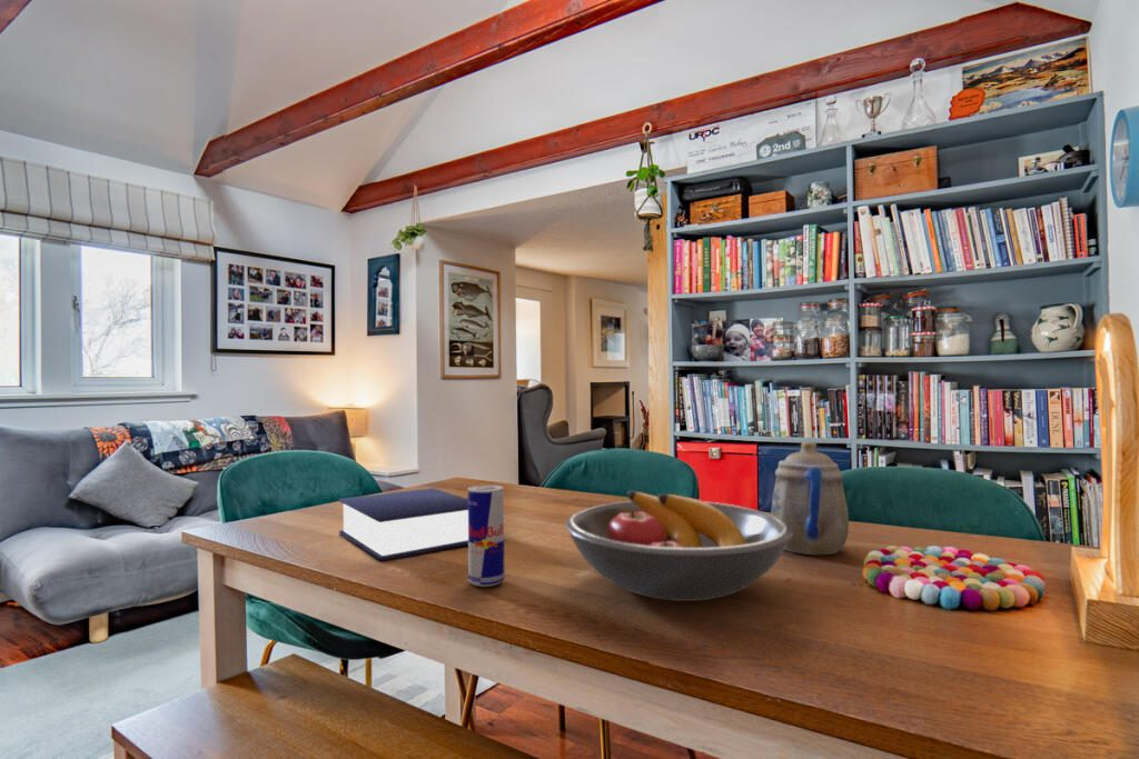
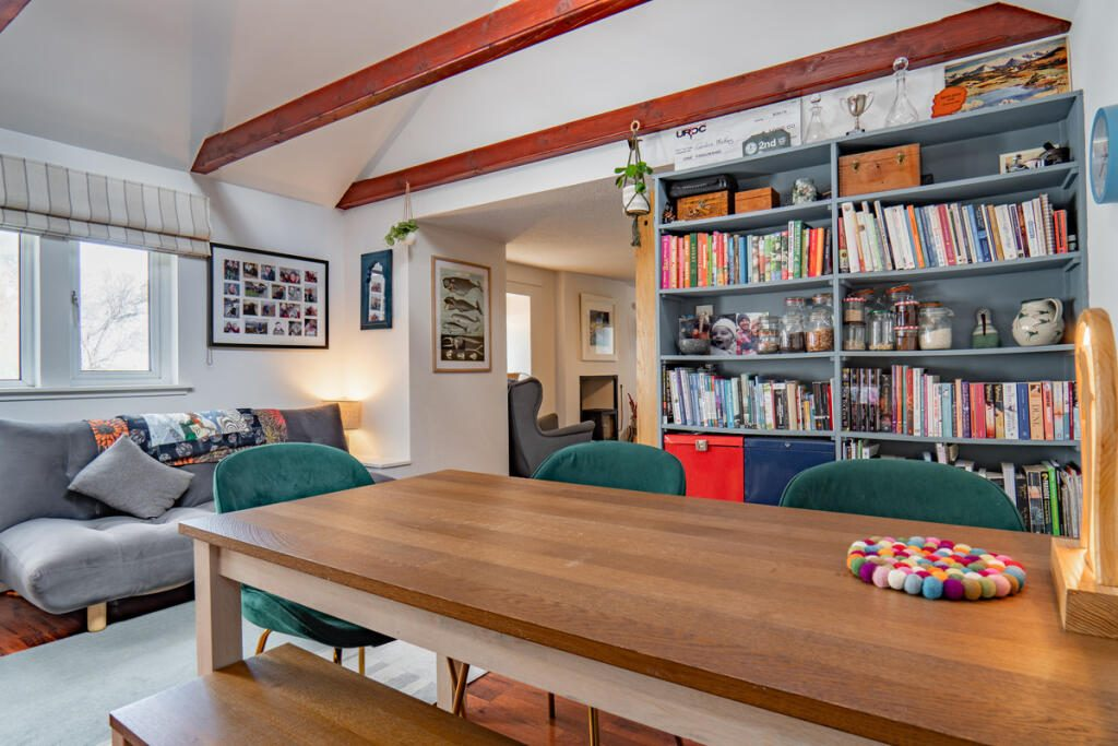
- fruit bowl (675, 543)
- beverage can (486, 535)
- teapot (808, 495)
- book (418, 518)
